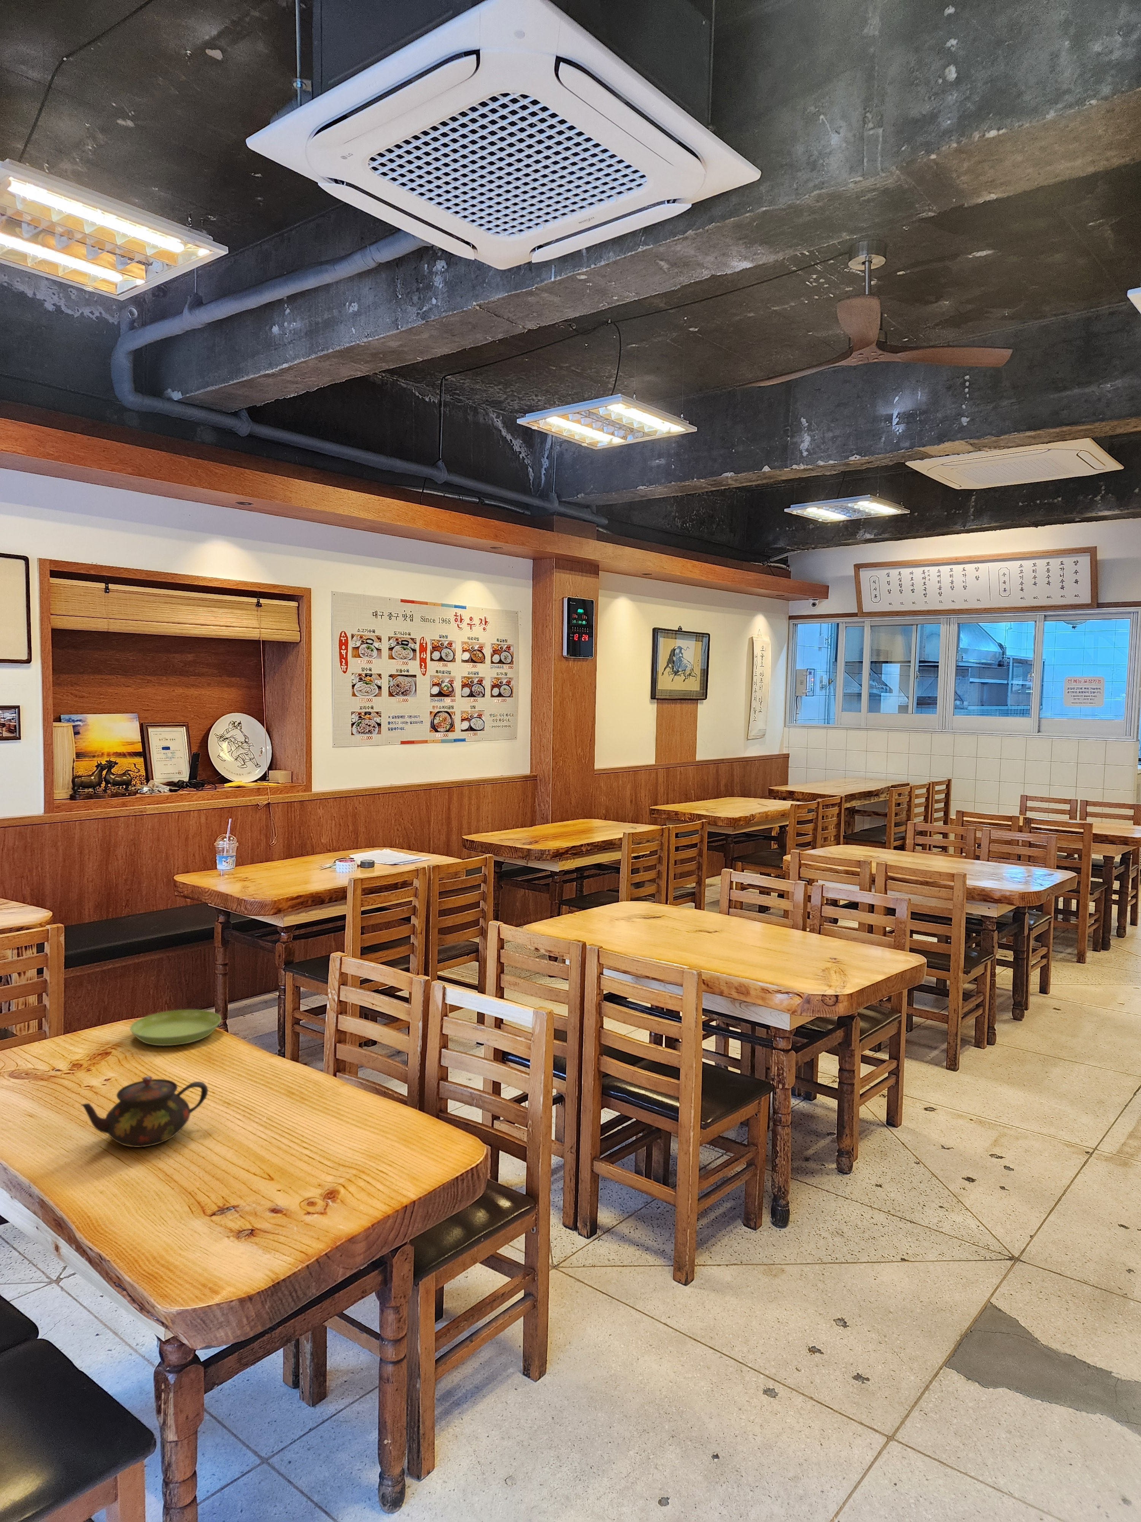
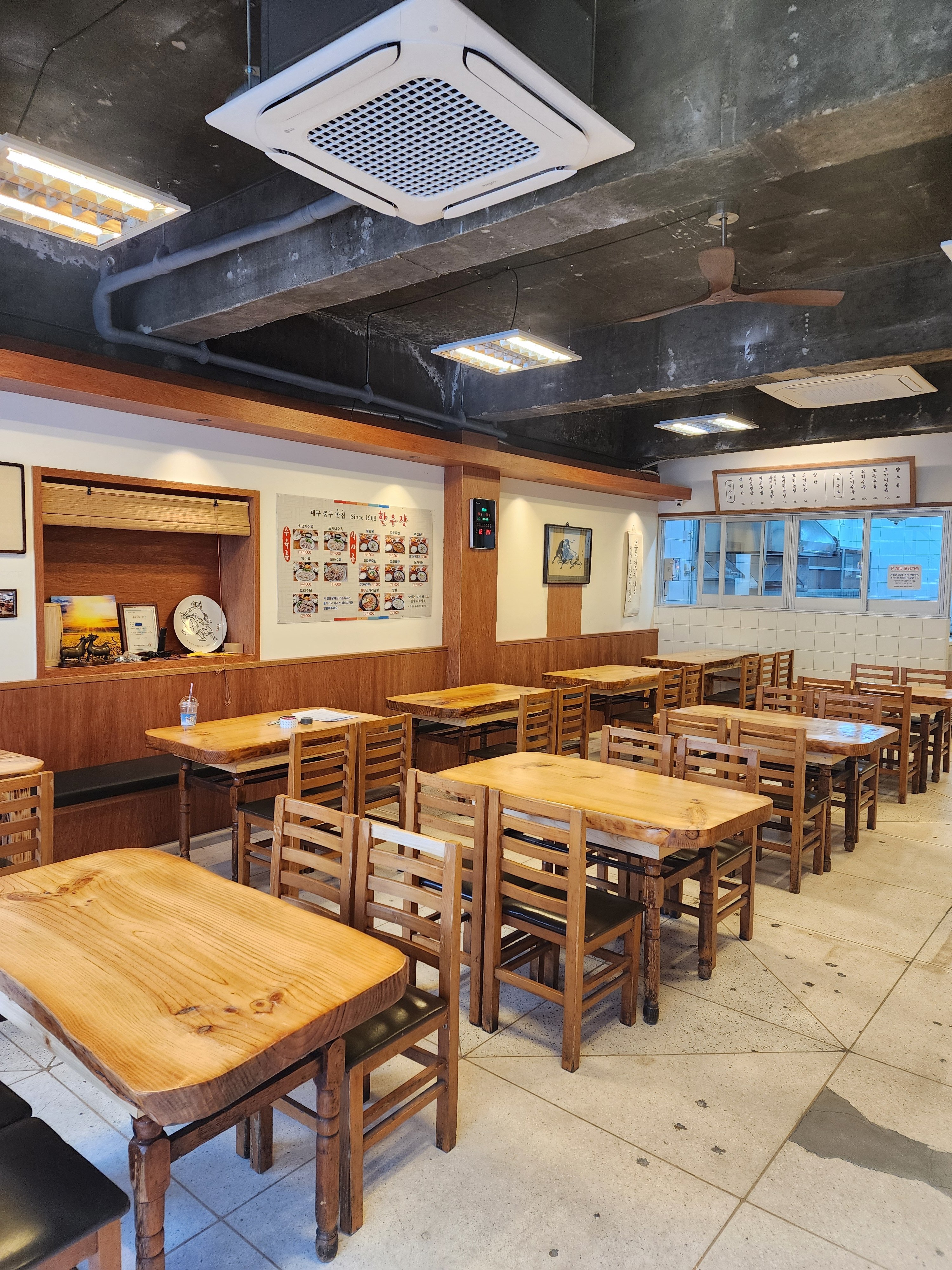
- saucer (176, 1028)
- teapot (146, 1106)
